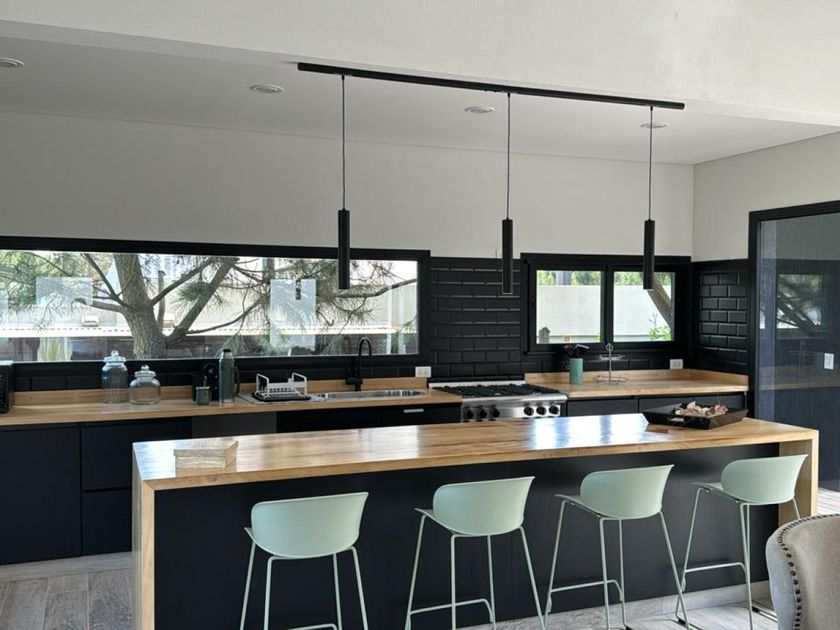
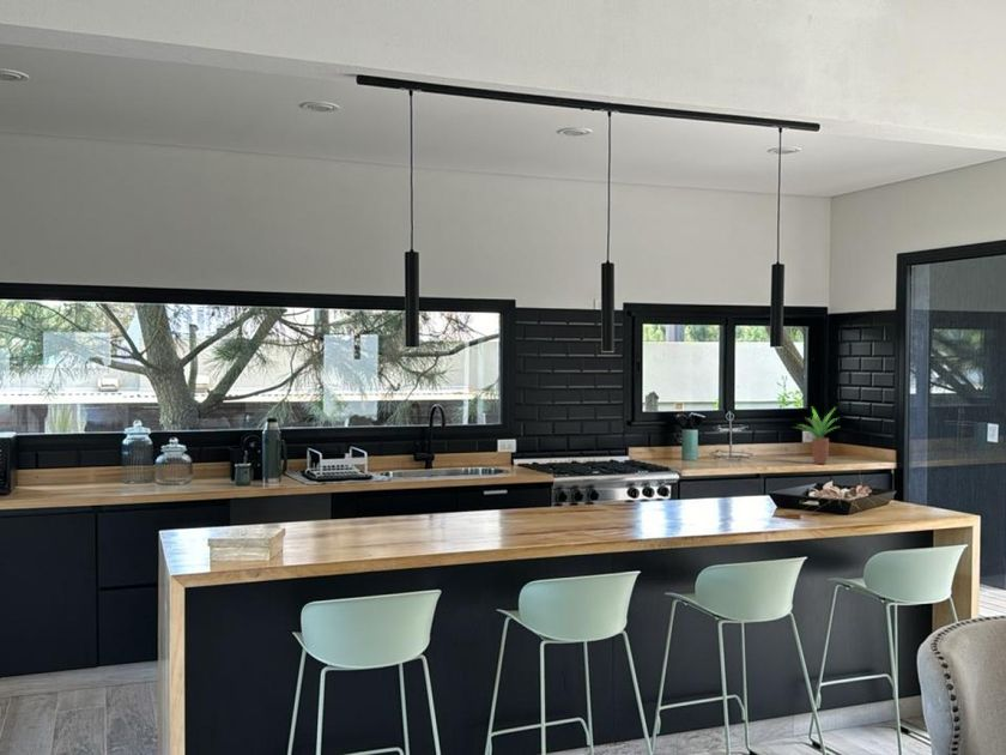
+ potted plant (817, 434)
